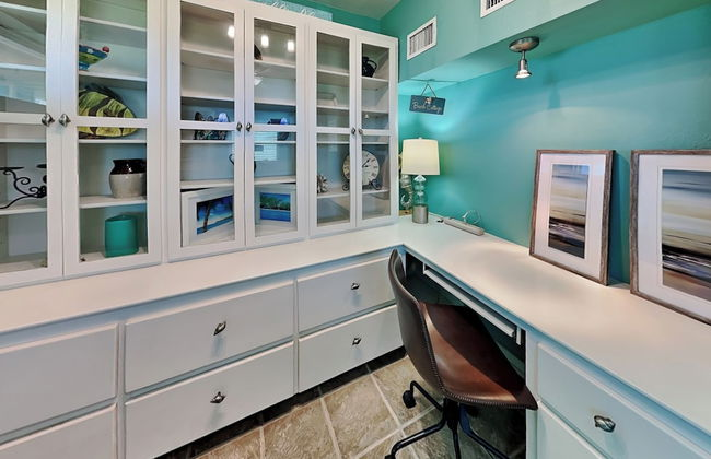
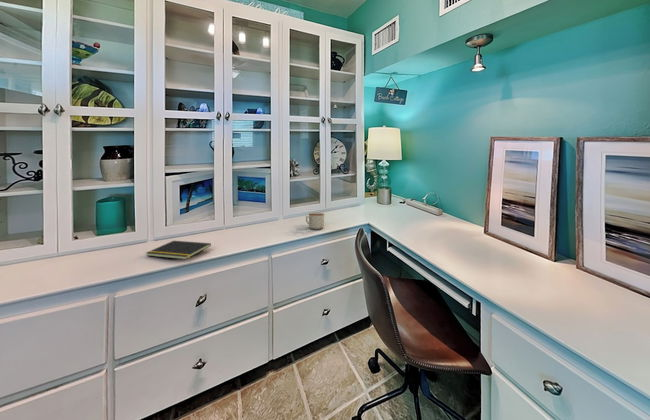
+ mug (314, 220)
+ notepad (179, 249)
